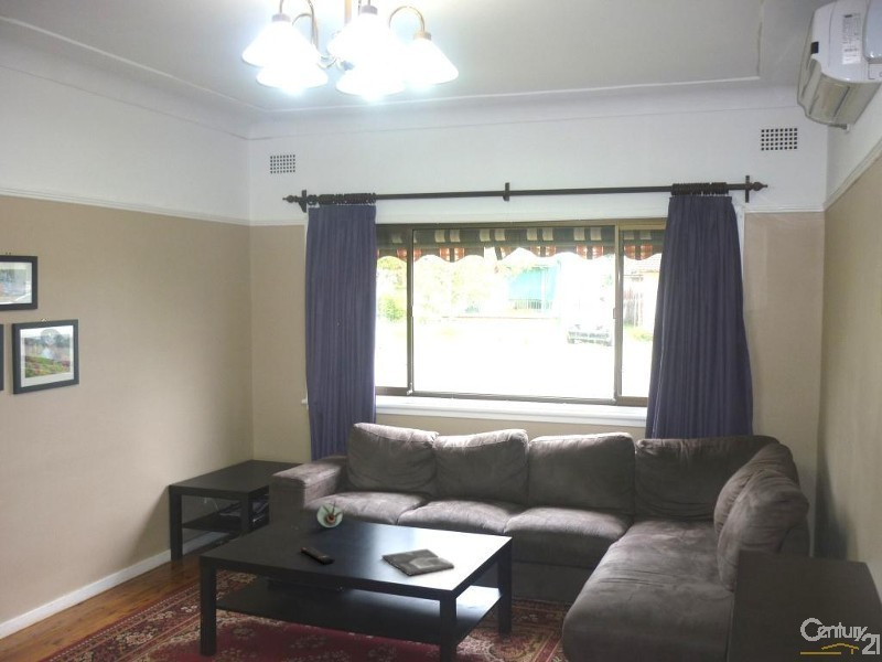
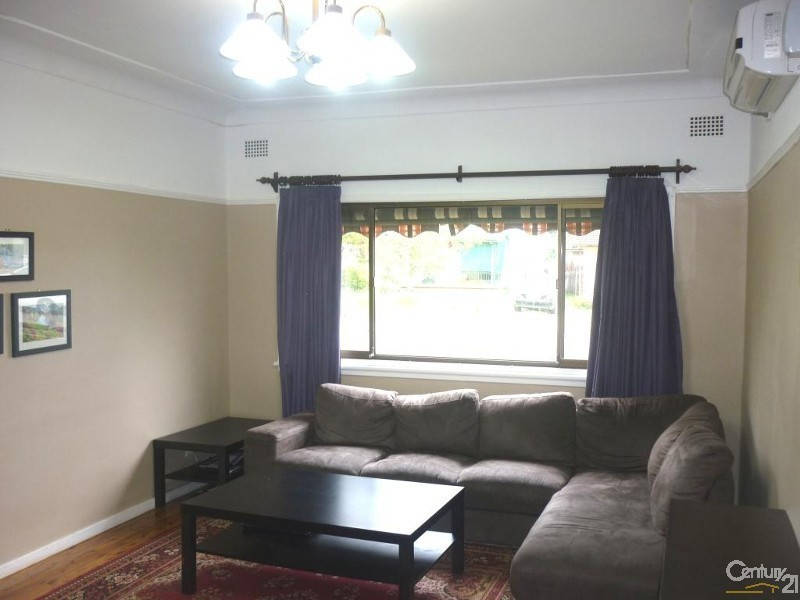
- magazine (417, 560)
- remote control (316, 554)
- flower (331, 513)
